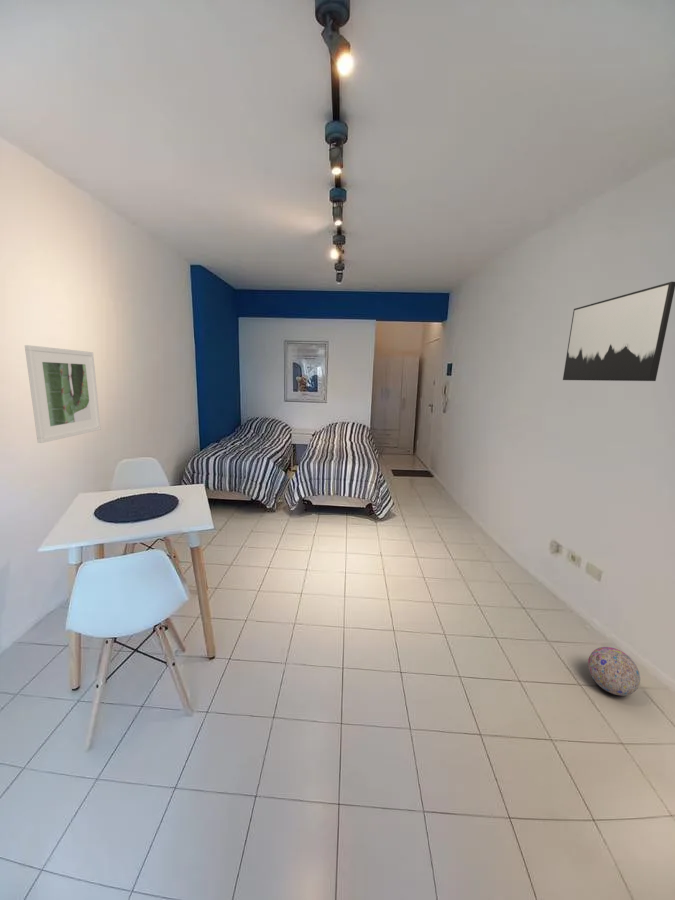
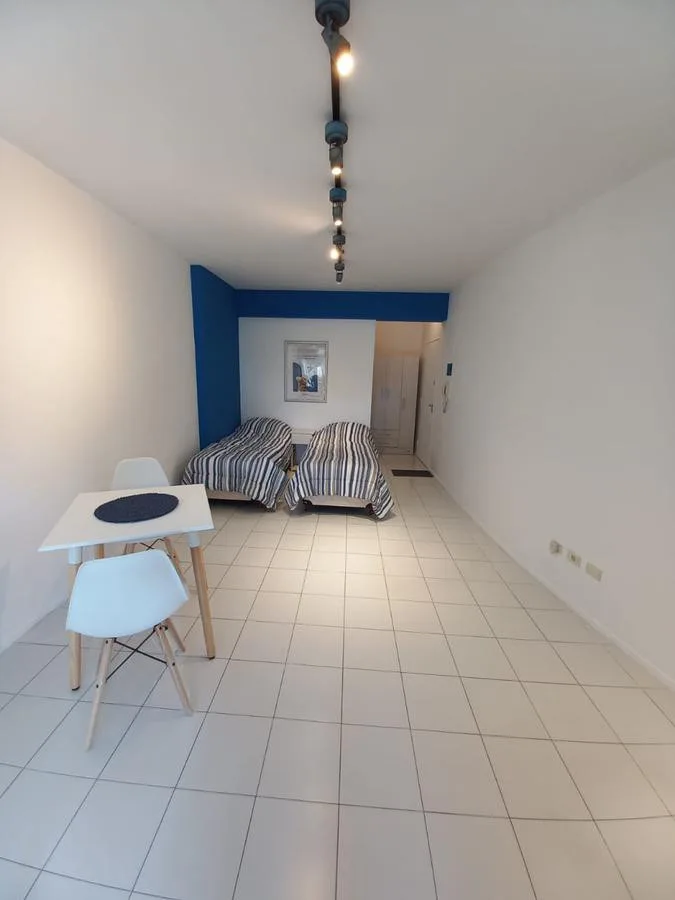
- decorative ball (613, 670)
- wall art (608, 339)
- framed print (68, 393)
